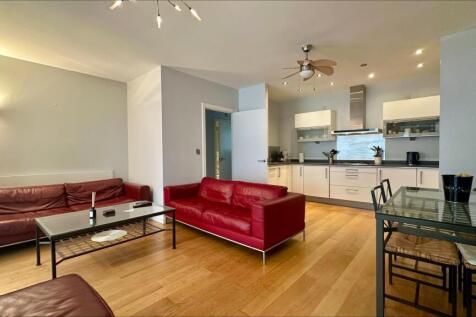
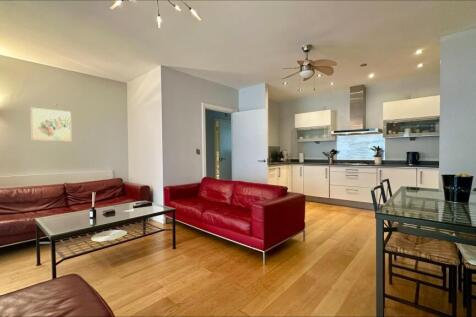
+ wall art (51, 125)
